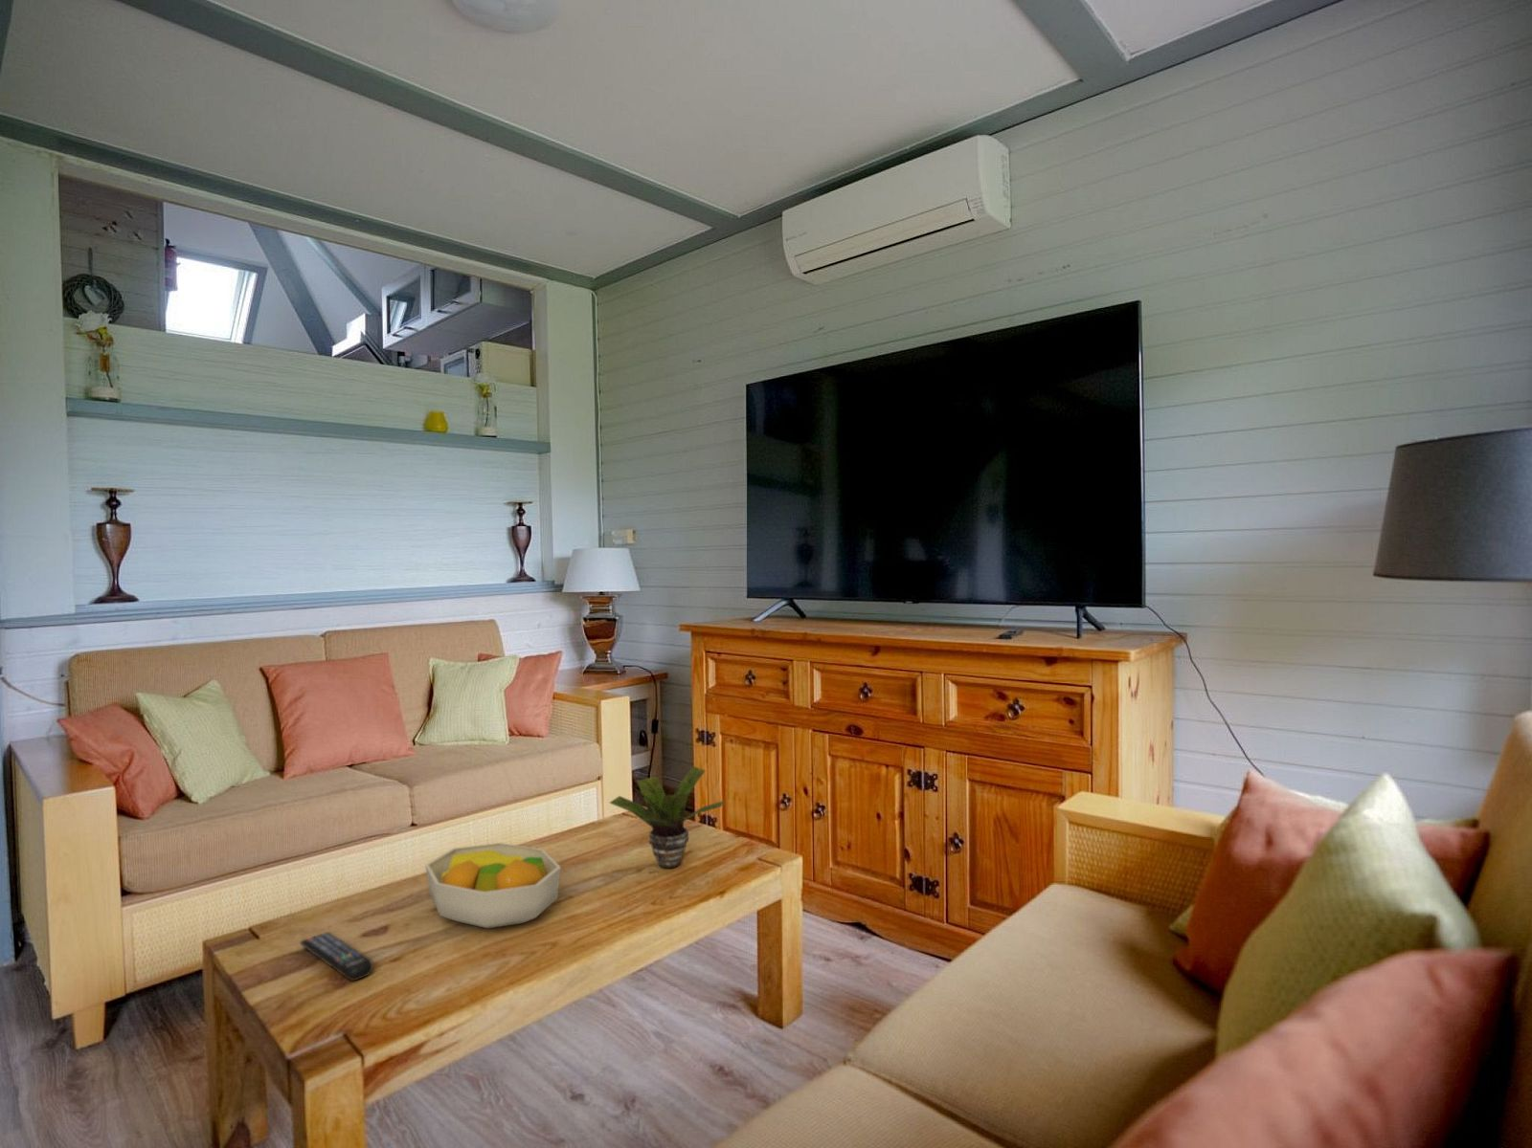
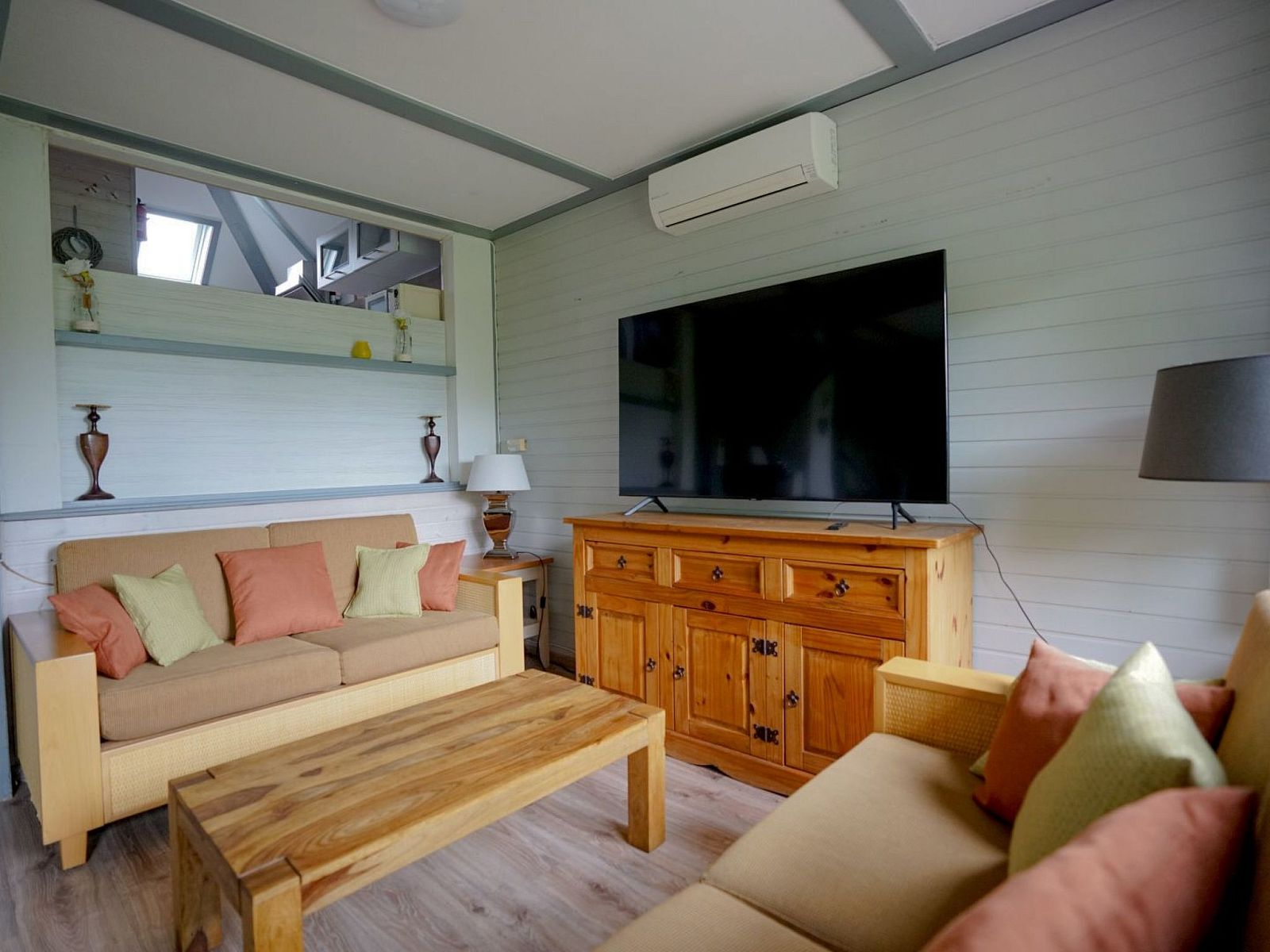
- potted plant (666, 819)
- fruit bowl (492, 877)
- remote control (335, 954)
